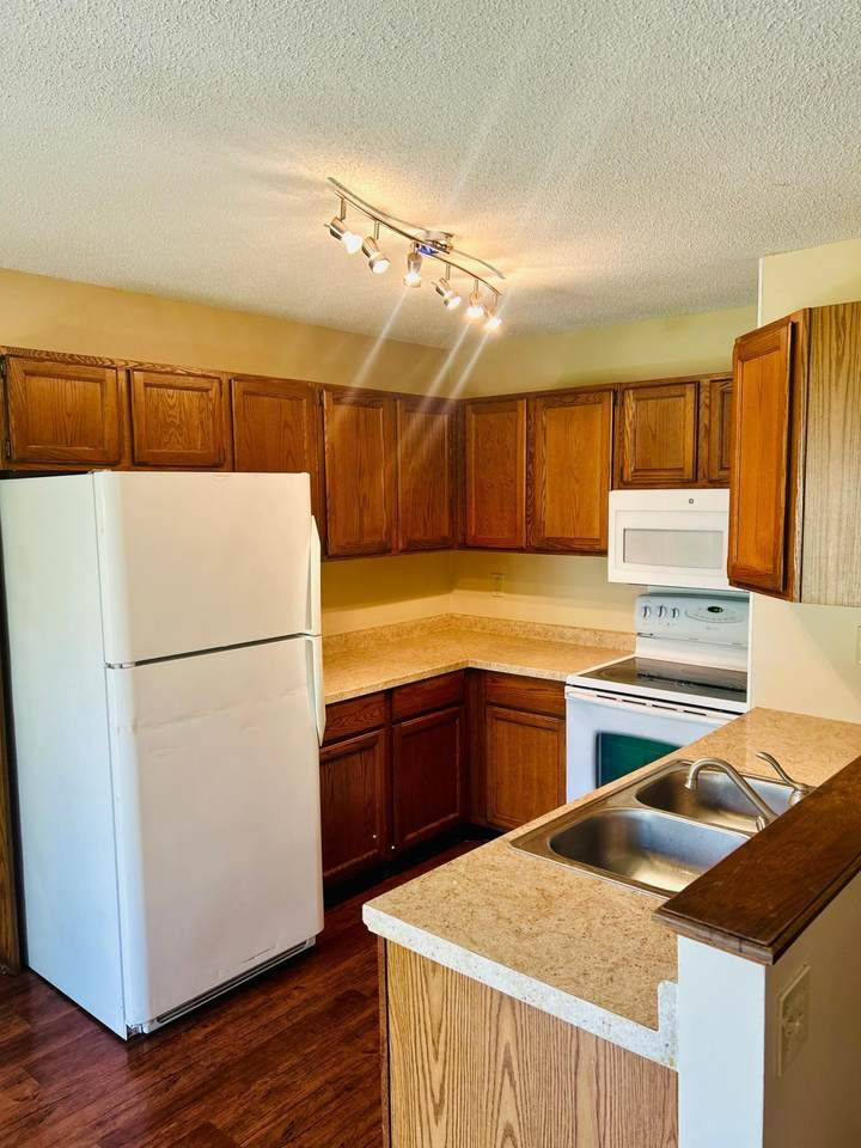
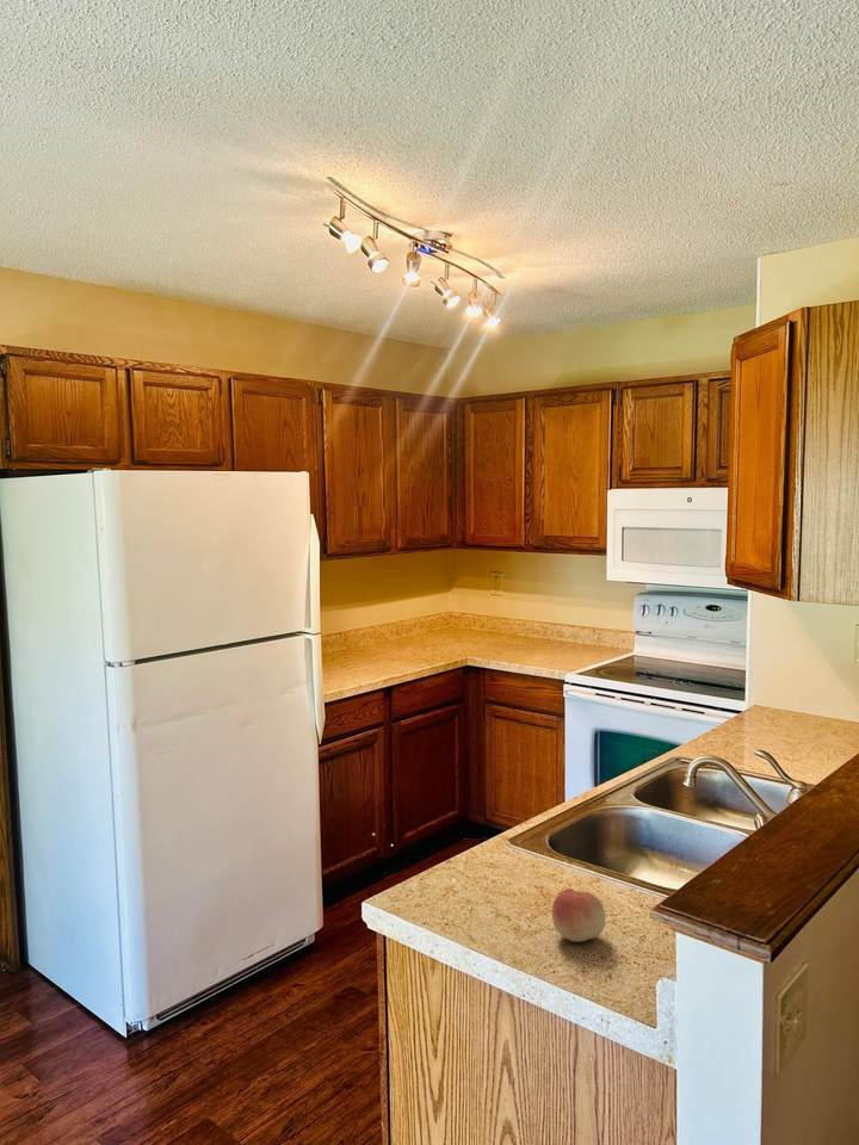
+ fruit (577, 914)
